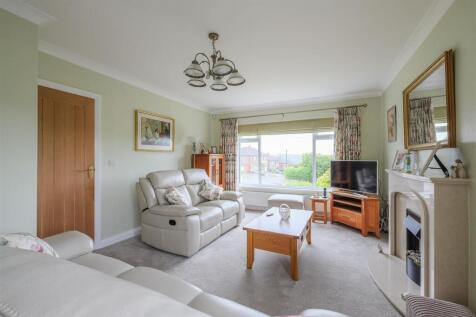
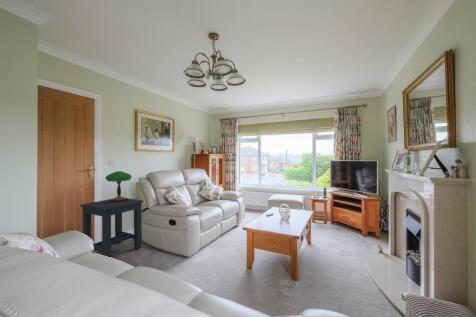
+ side table (115, 227)
+ table lamp (119, 186)
